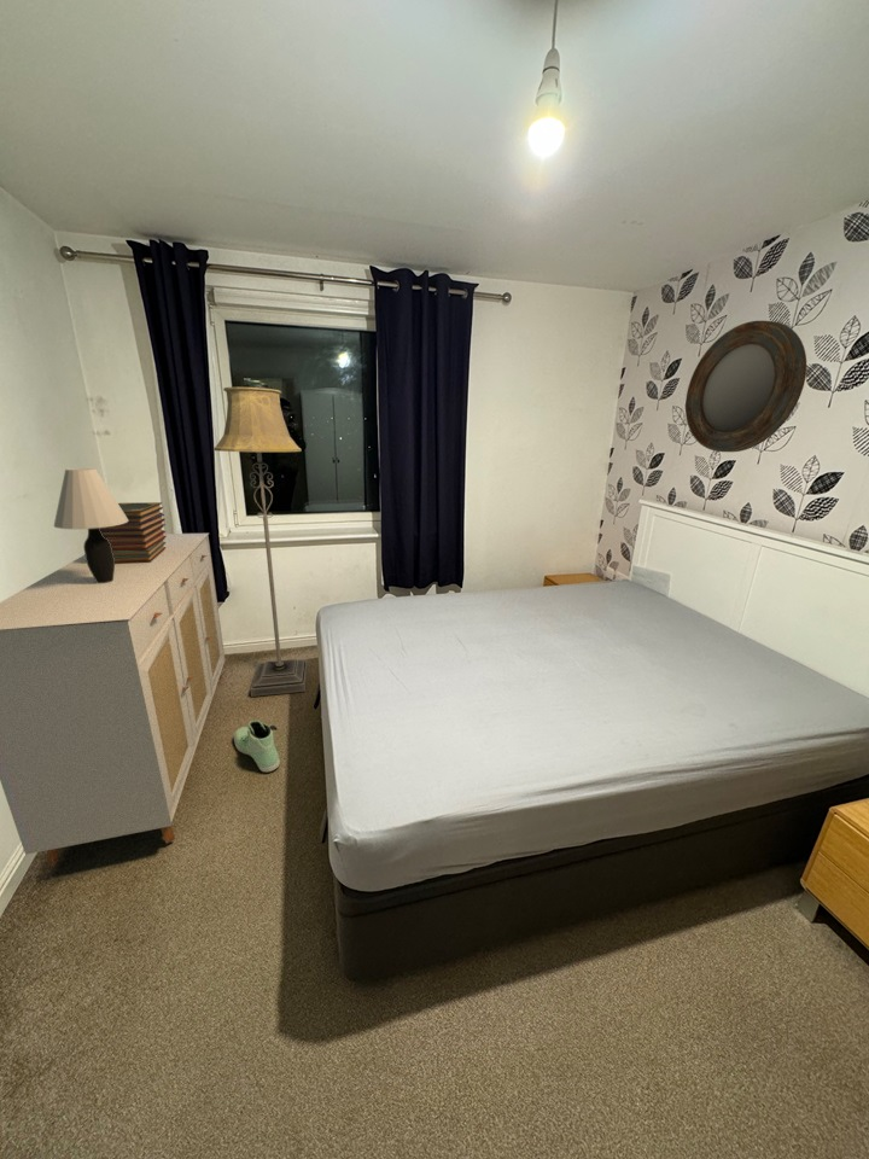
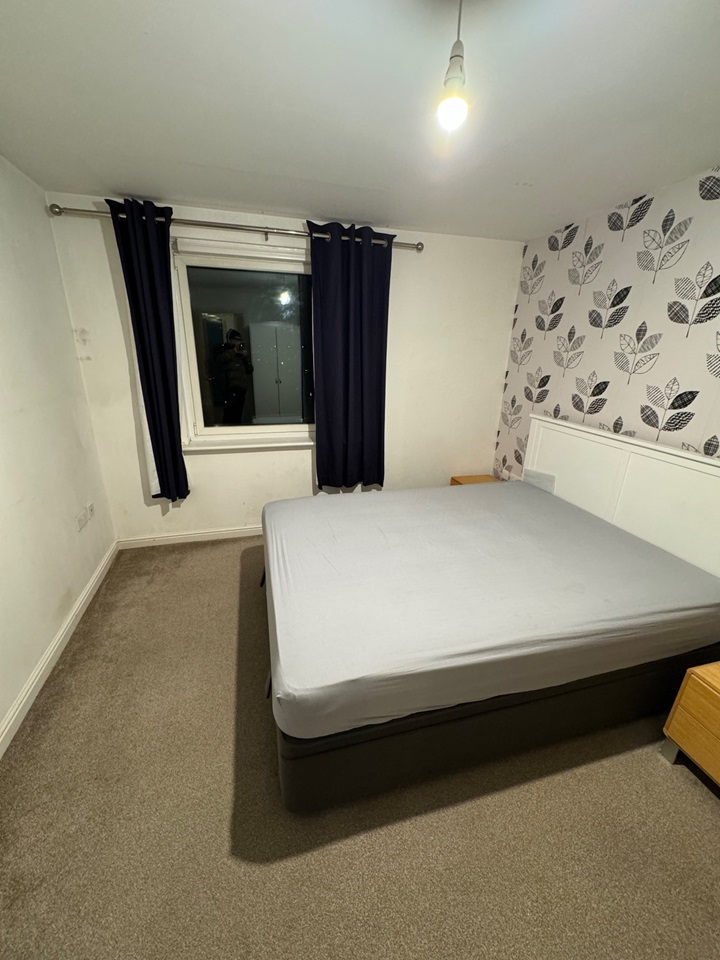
- sideboard (144, 662)
- floor lamp (268, 549)
- book stack (133, 531)
- table lamp (93, 526)
- home mirror (737, 389)
- sneaker (253, 734)
